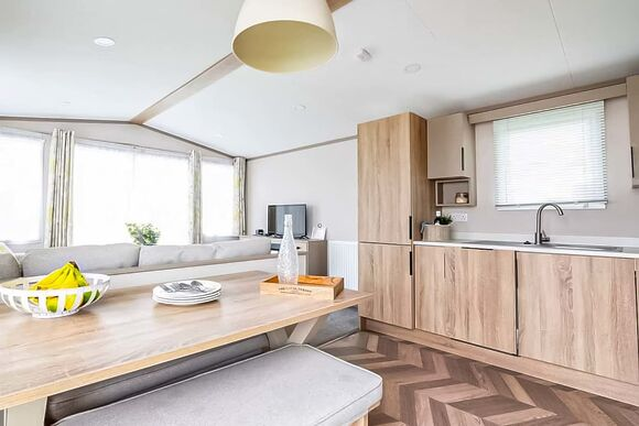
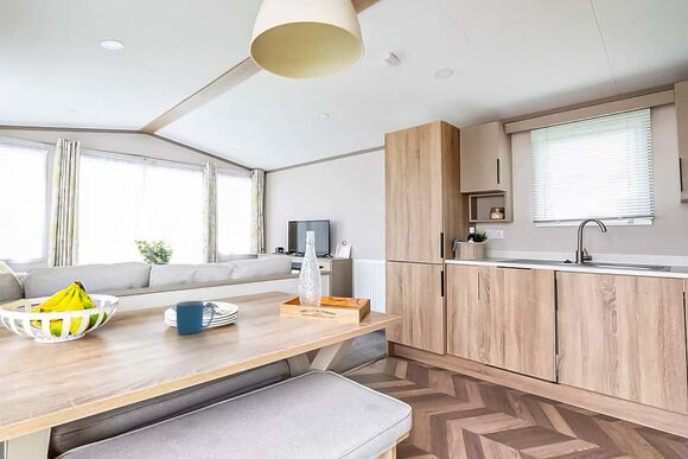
+ mug (195, 315)
